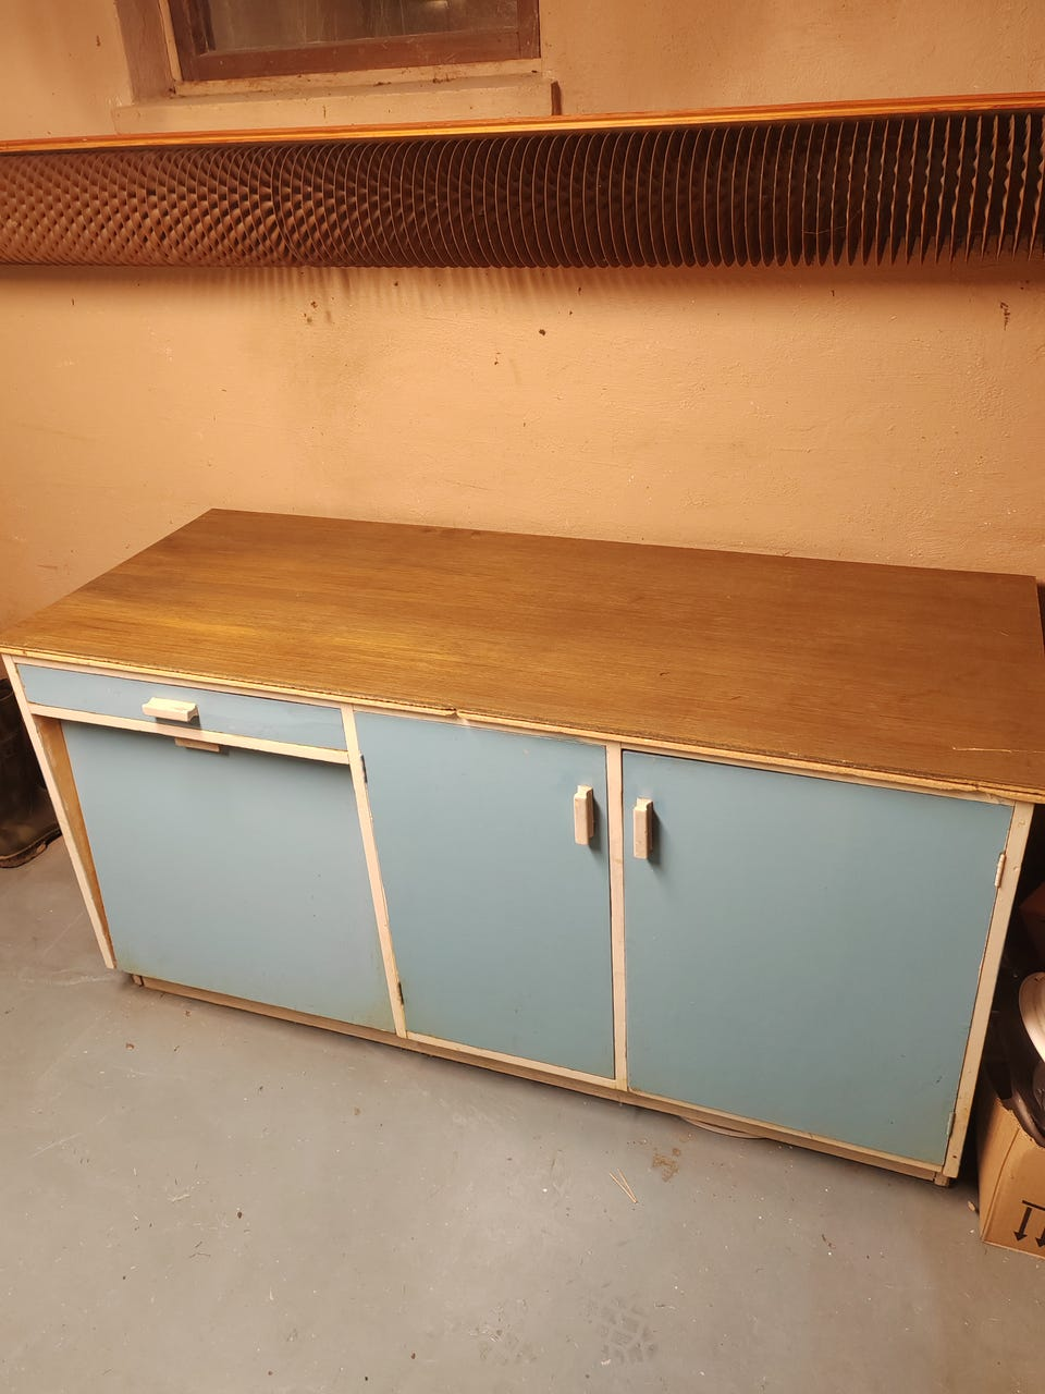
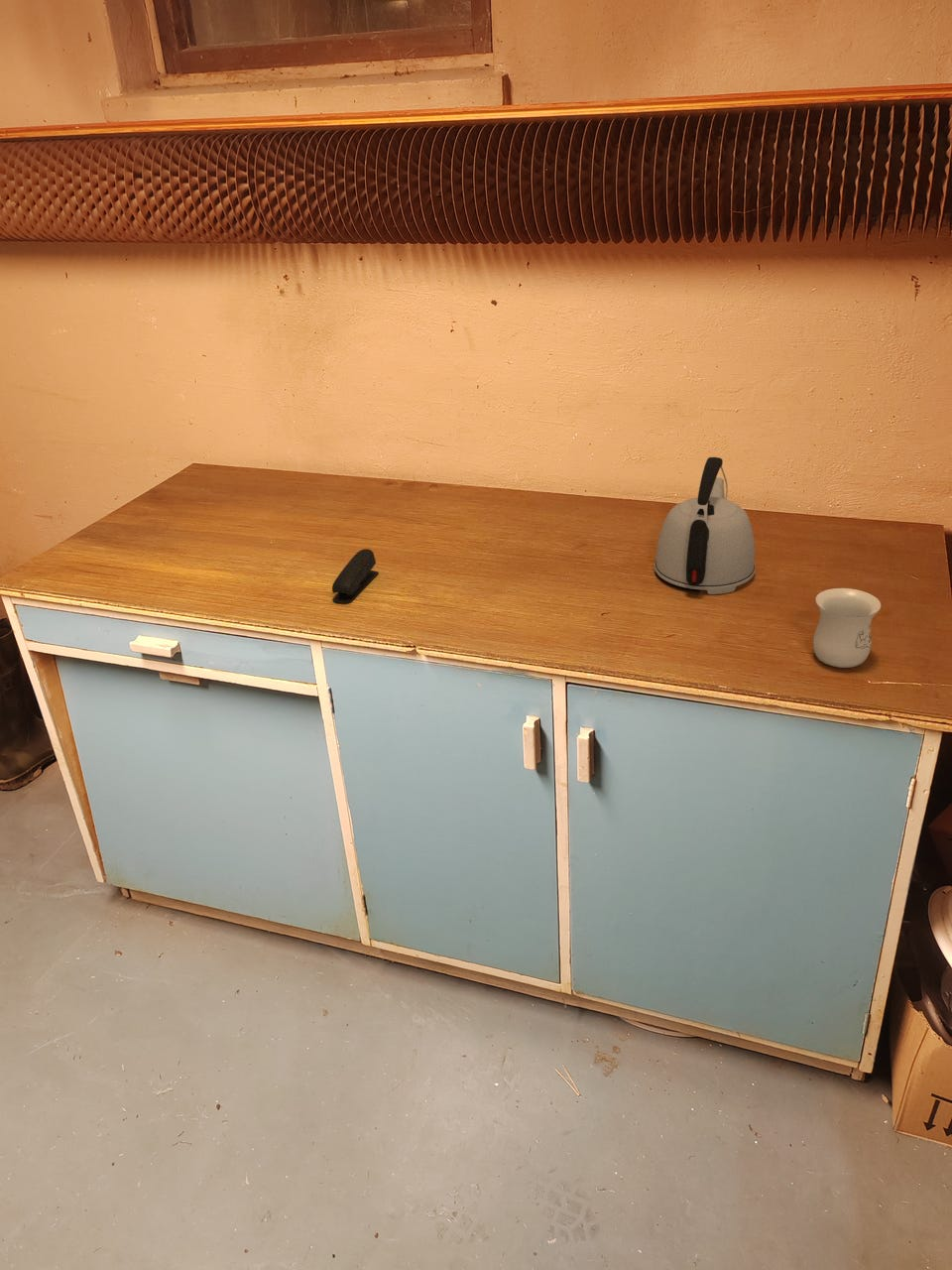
+ kettle (707, 518)
+ stapler (354, 574)
+ mug (842, 624)
